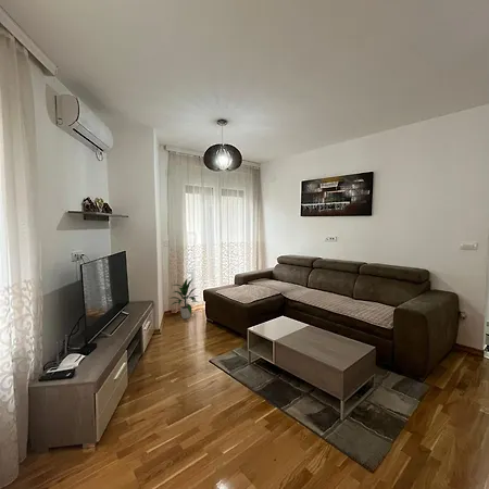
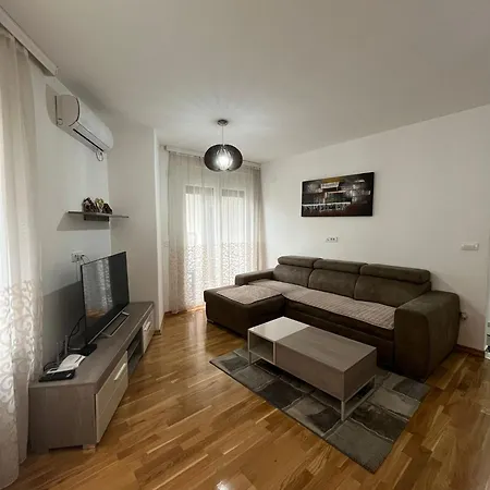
- indoor plant (185, 298)
